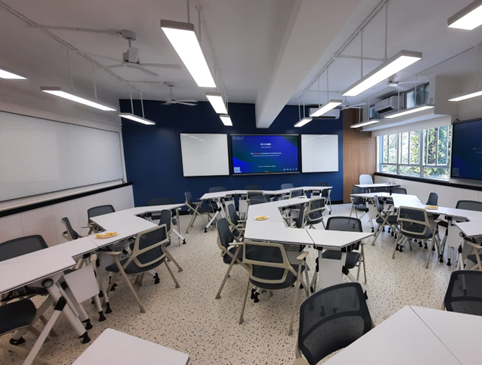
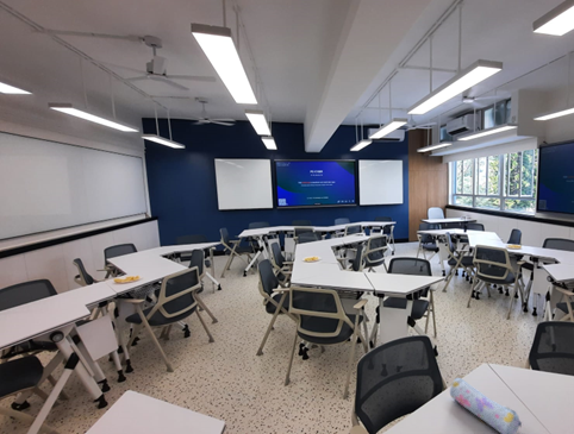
+ pencil case (481, 404)
